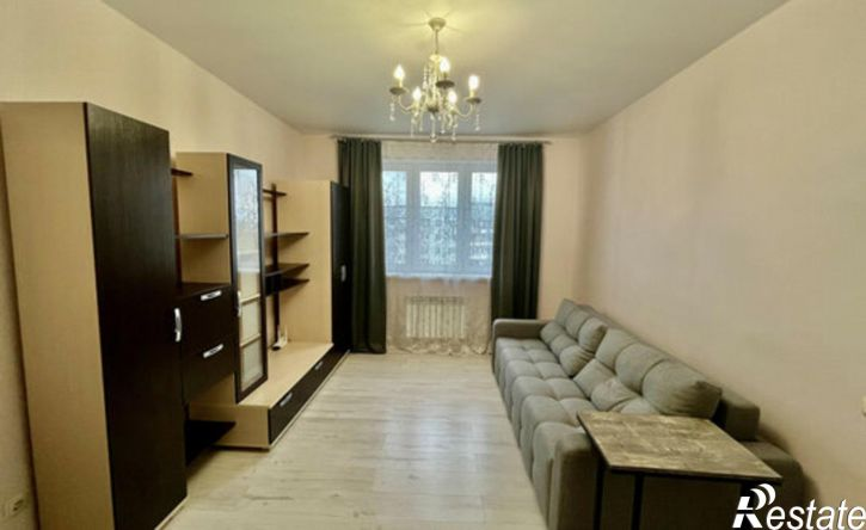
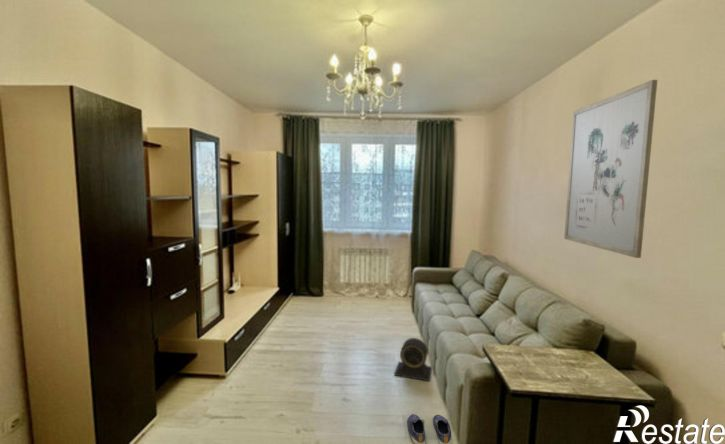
+ wall art (602, 174)
+ shoe (433, 423)
+ speaker (413, 356)
